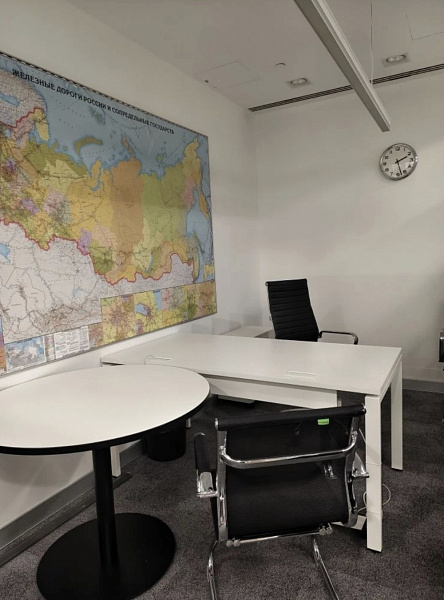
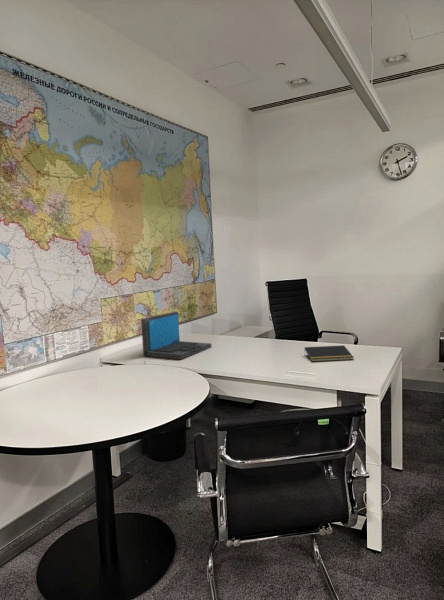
+ laptop (177, 333)
+ notepad (328, 353)
